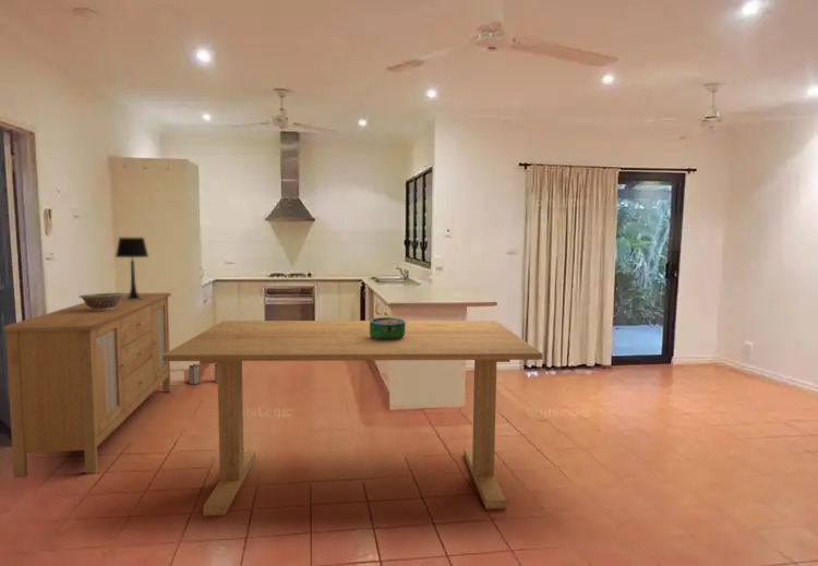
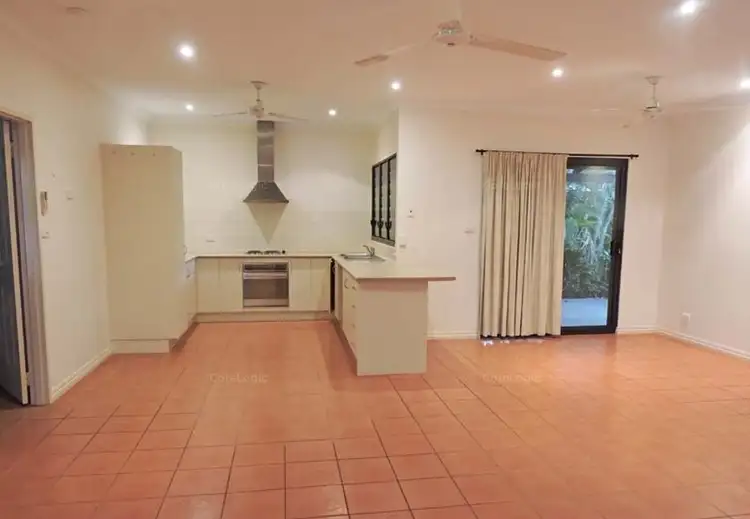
- sideboard (108, 365)
- dining table (359, 360)
- decorative bowl (387, 328)
- decorative bowl (101, 301)
- table lamp (132, 267)
- trash can (215, 371)
